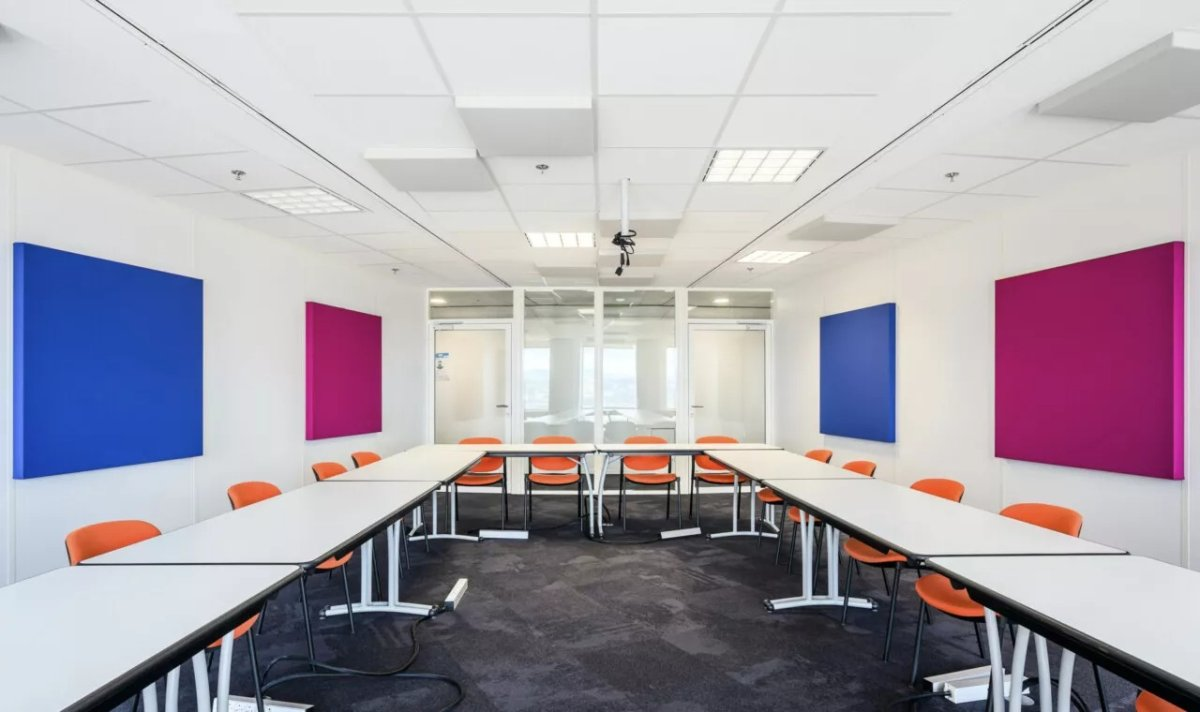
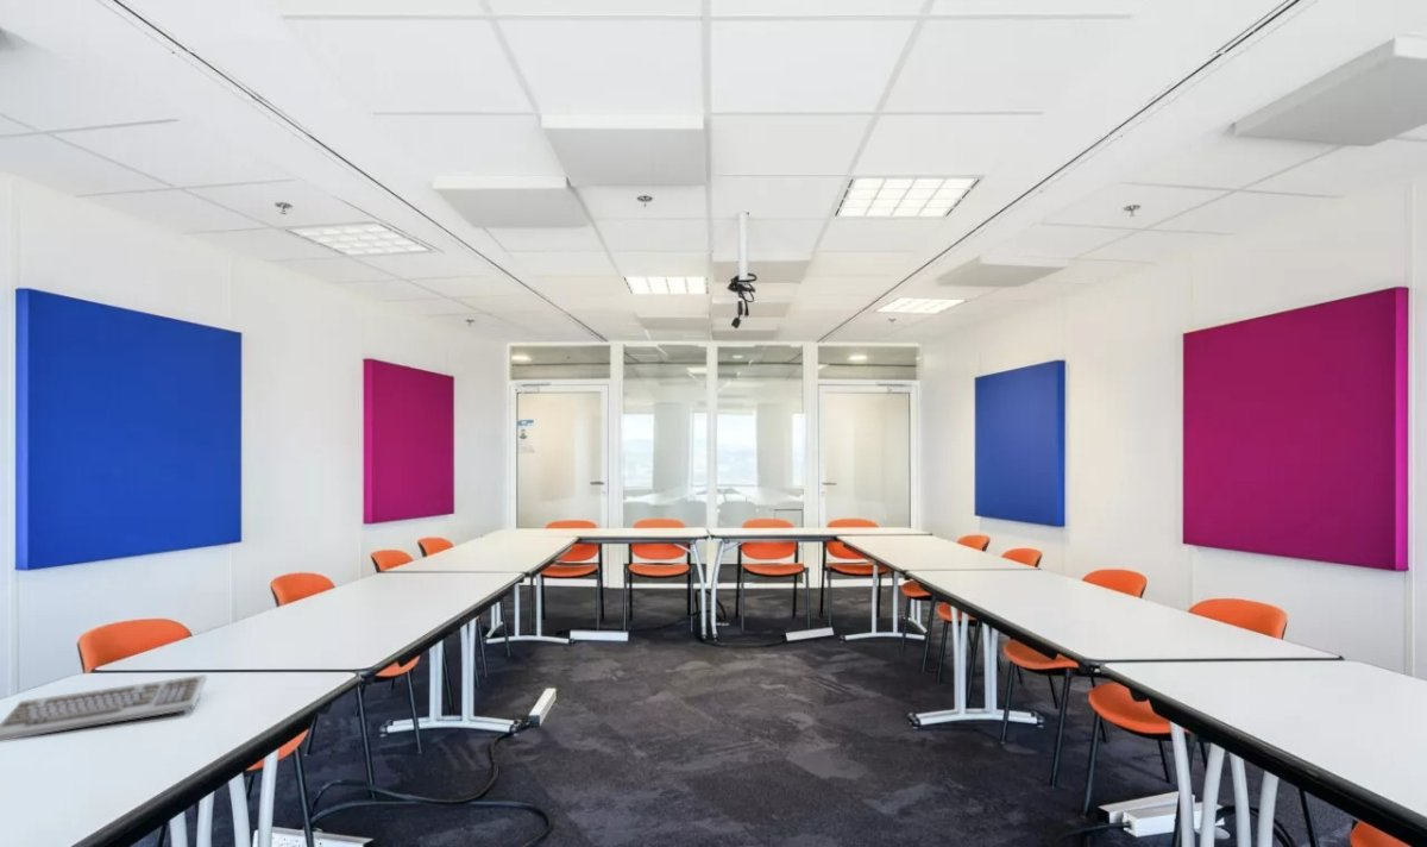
+ keyboard (107, 704)
